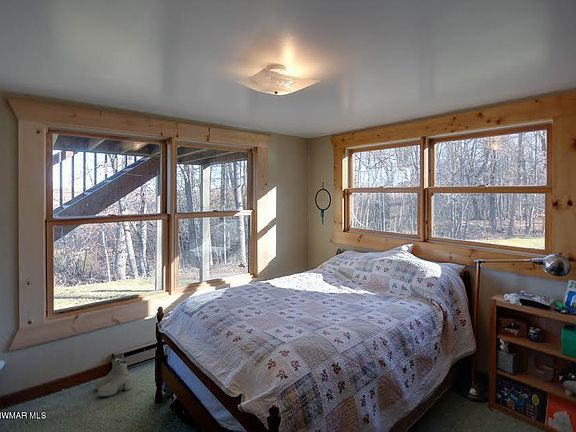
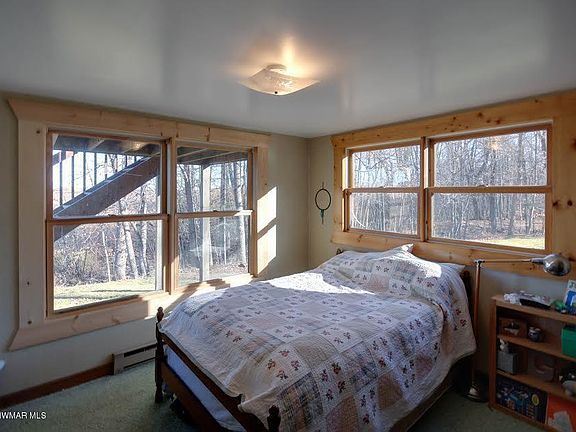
- boots (113, 375)
